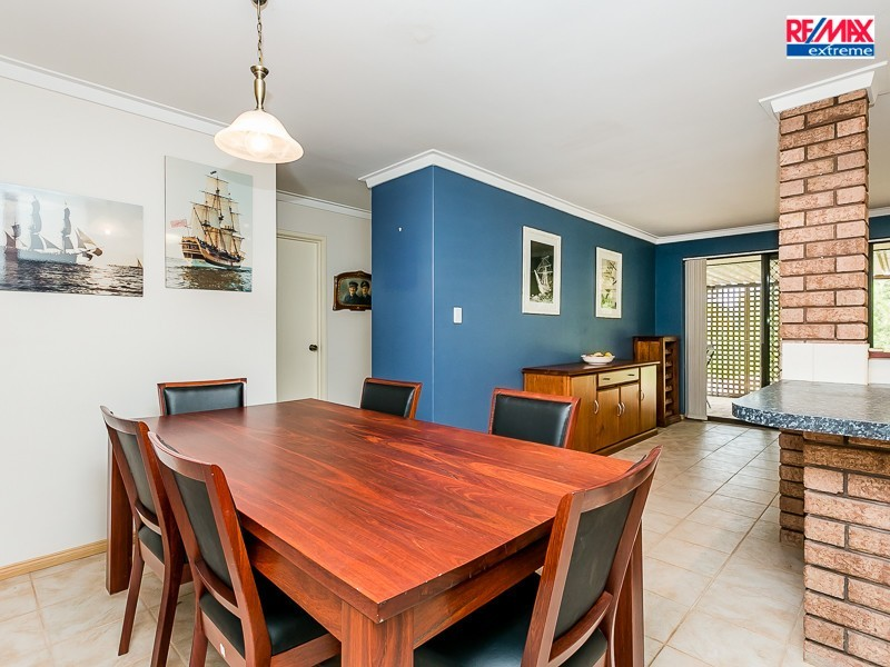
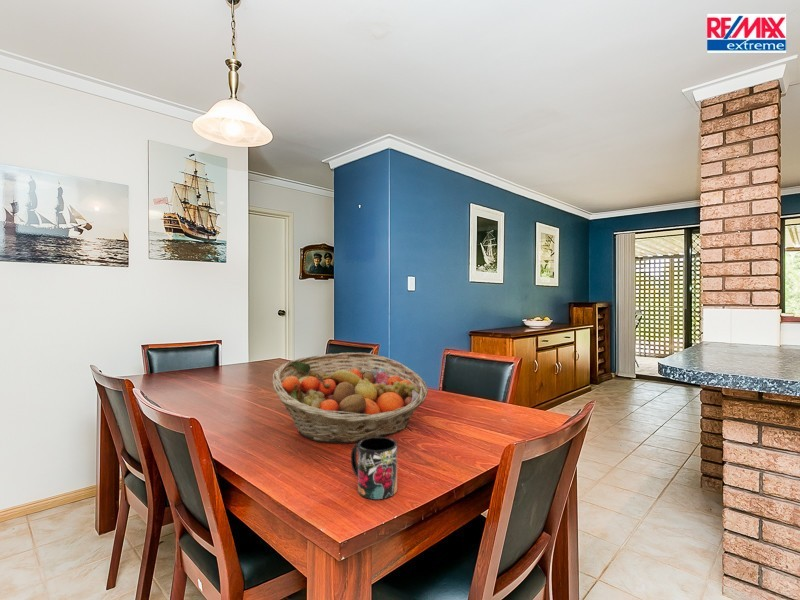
+ fruit basket (352, 392)
+ mug (371, 464)
